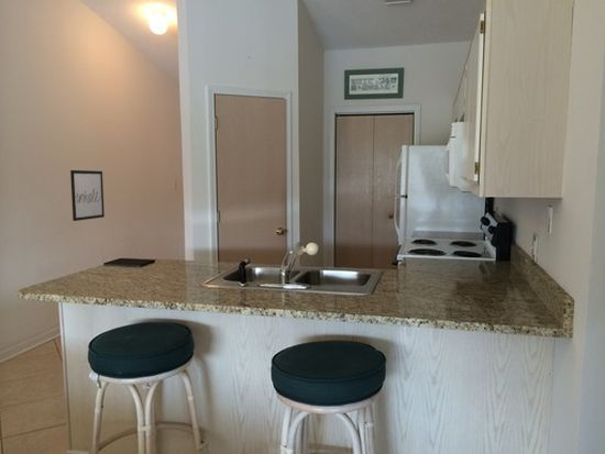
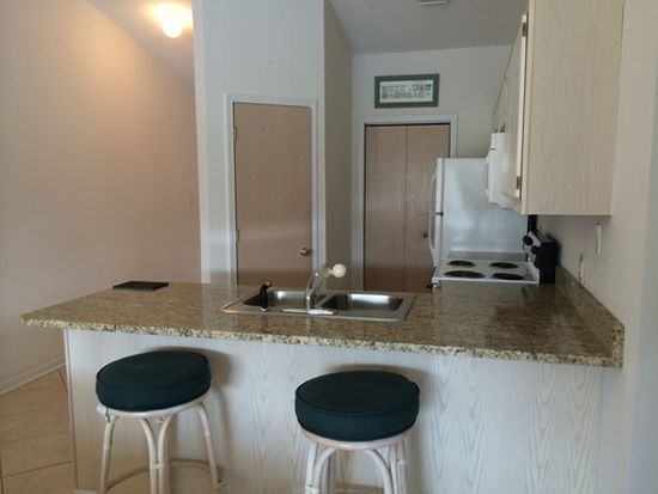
- wall art (88, 195)
